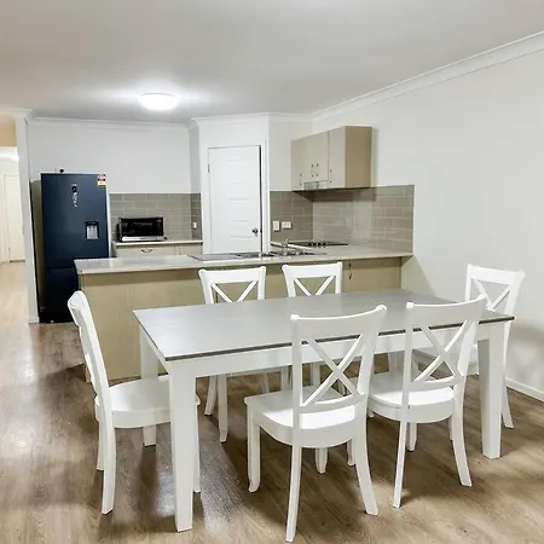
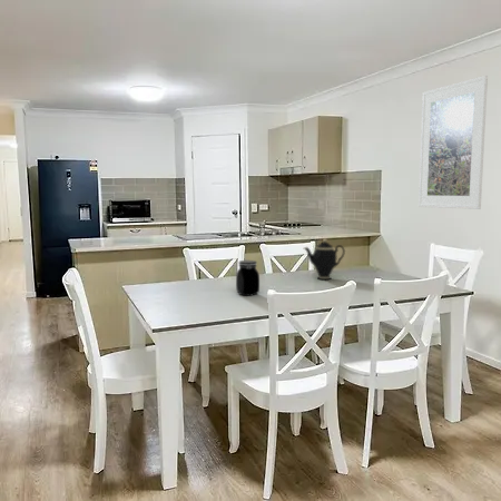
+ teapot (323, 258)
+ jar (247, 277)
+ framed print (450, 147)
